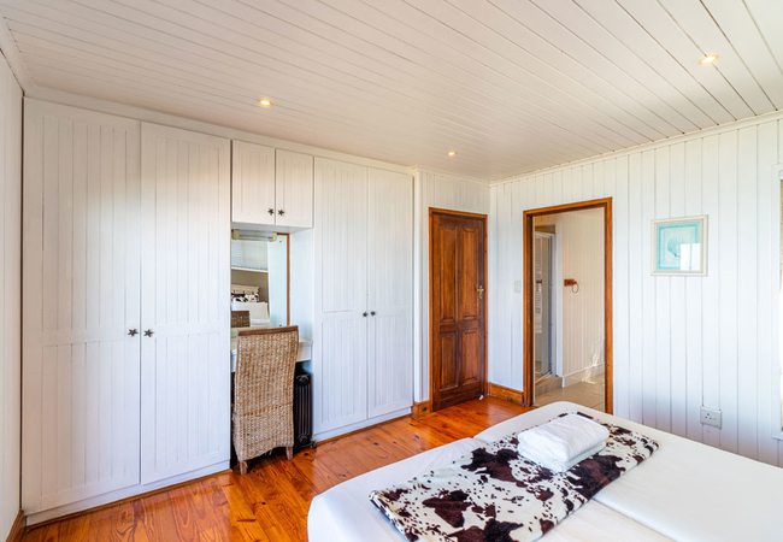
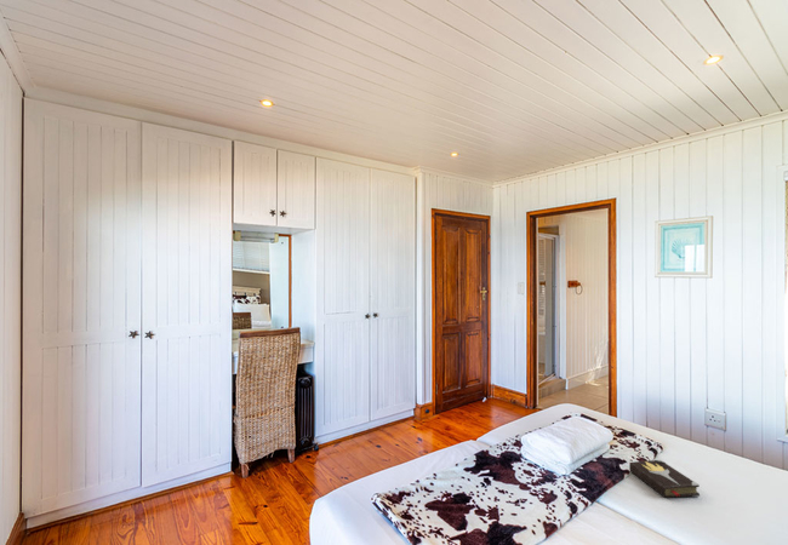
+ hardback book (662, 476)
